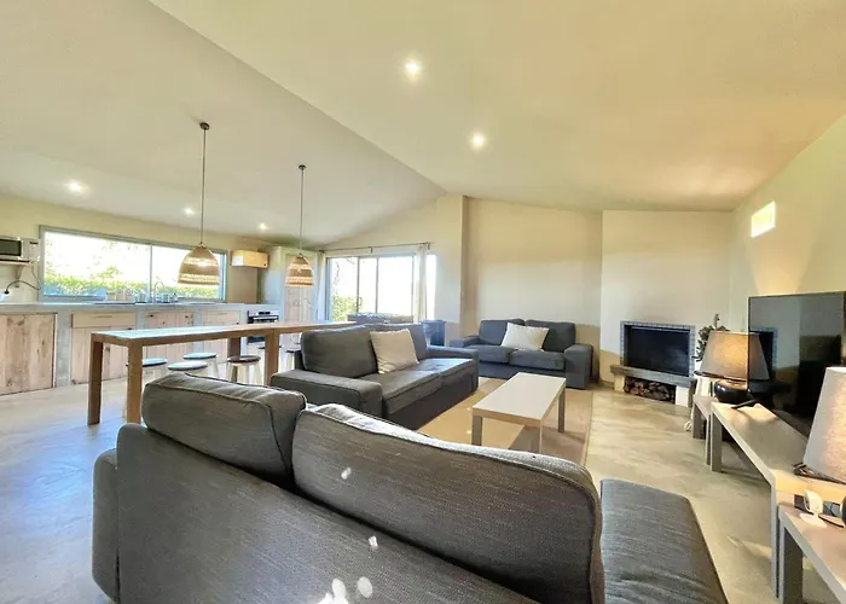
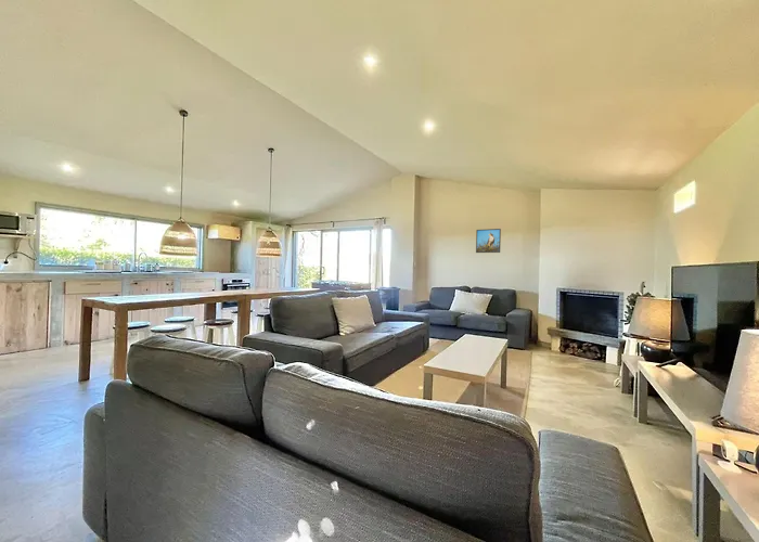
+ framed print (488, 241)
